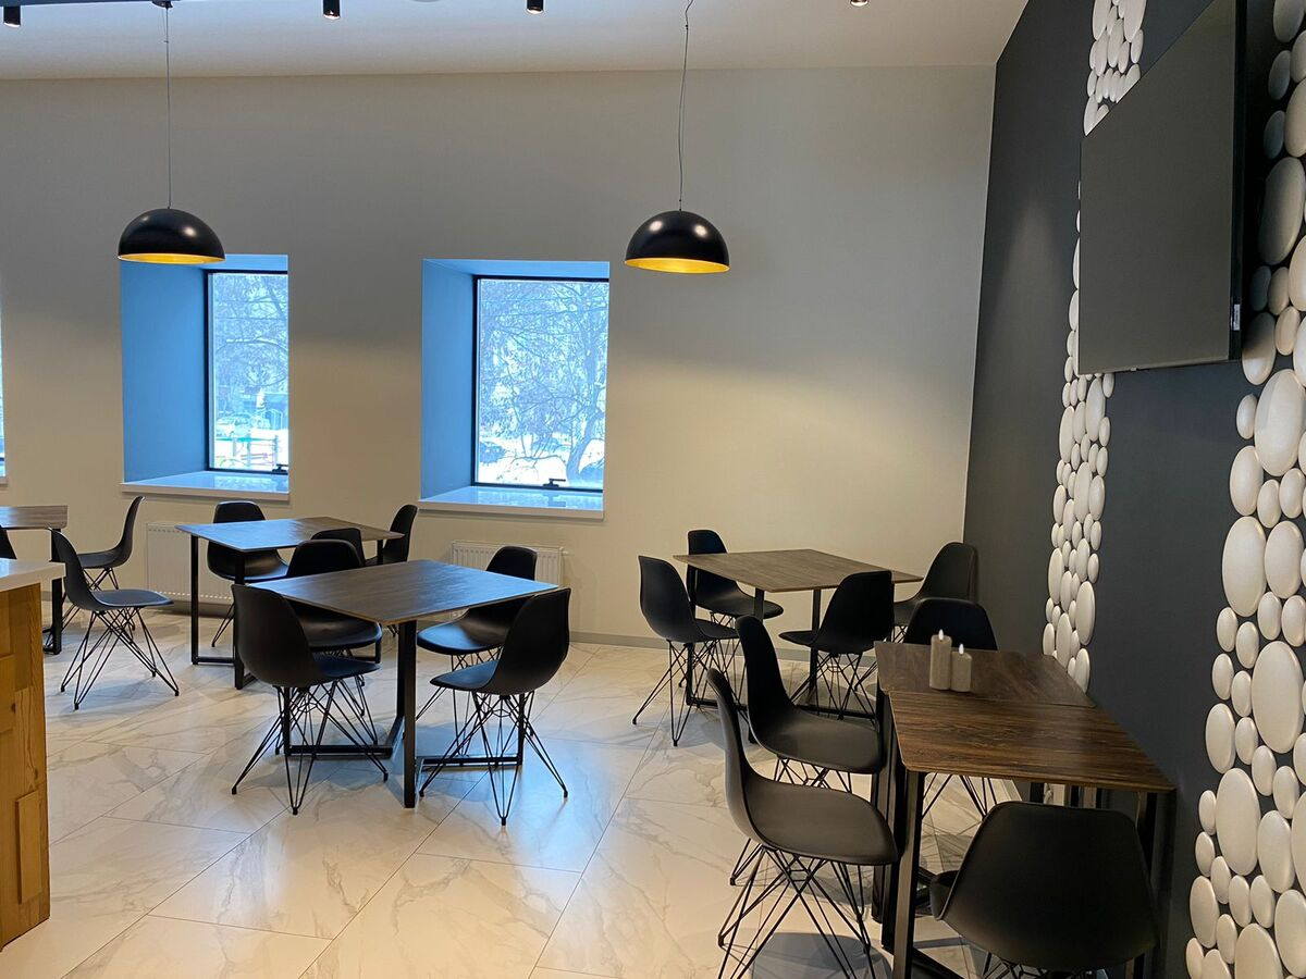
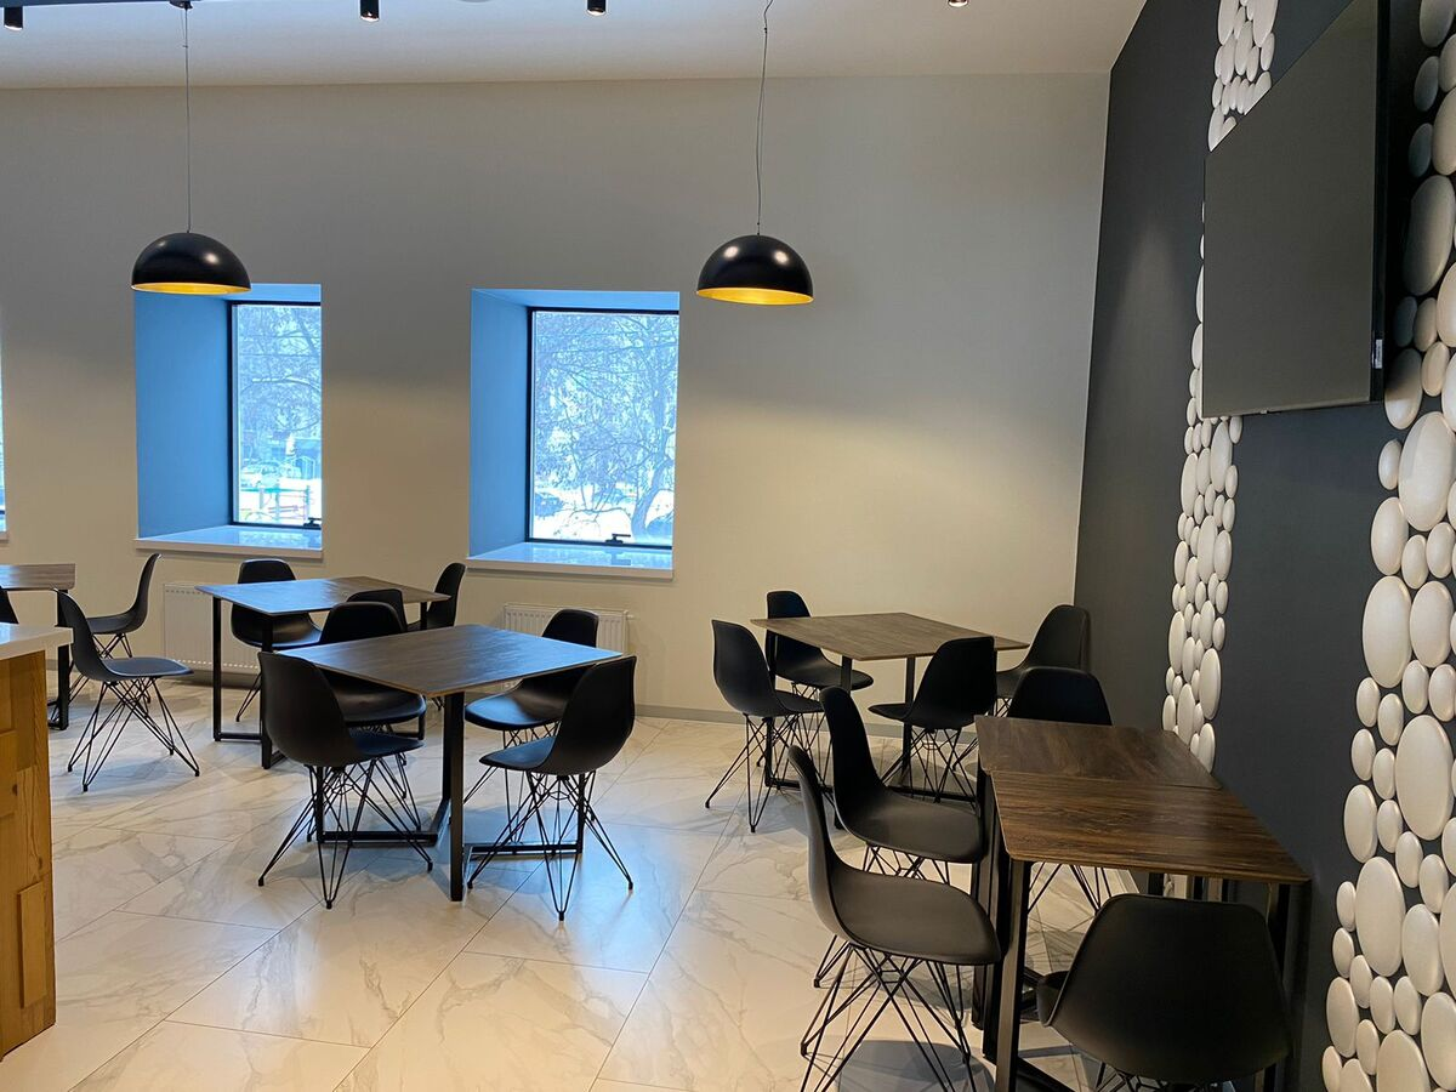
- candle (951, 659)
